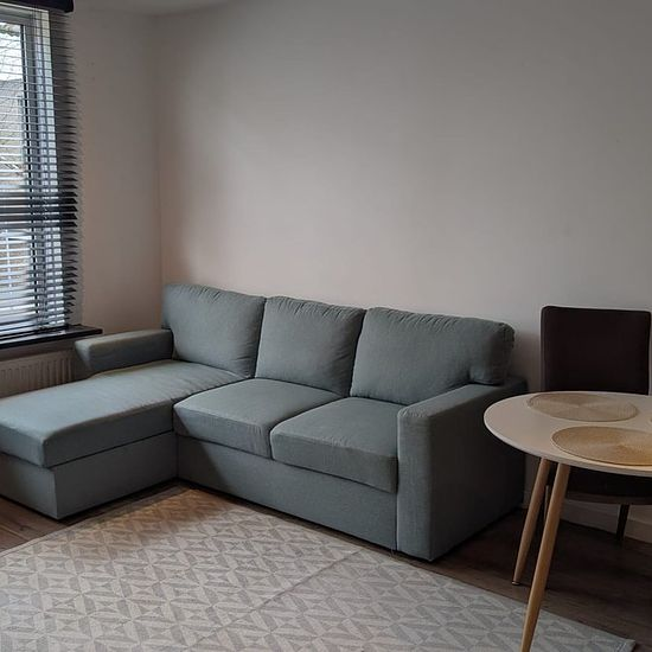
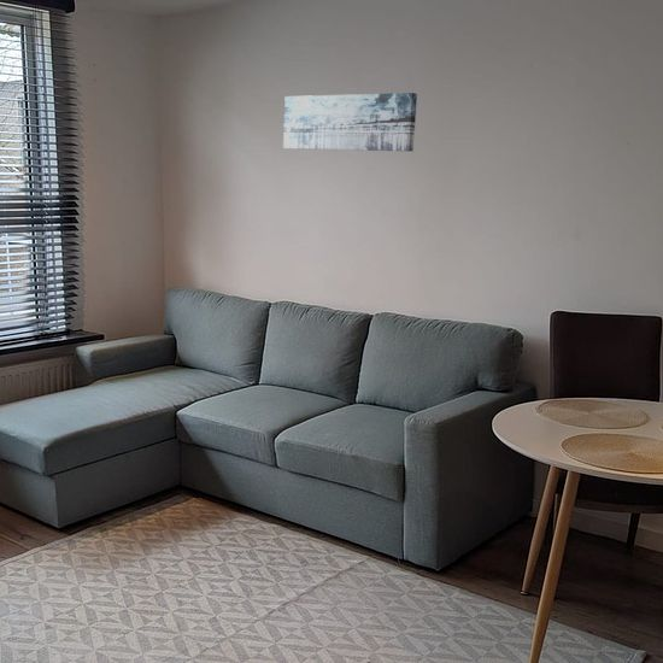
+ wall art (346, 122)
